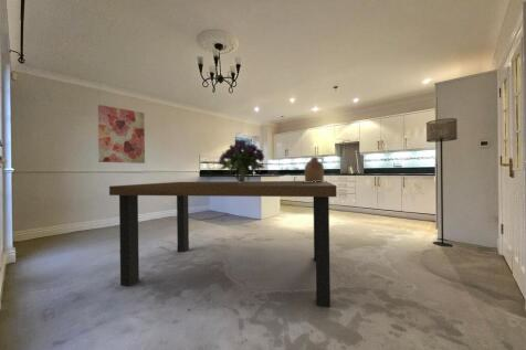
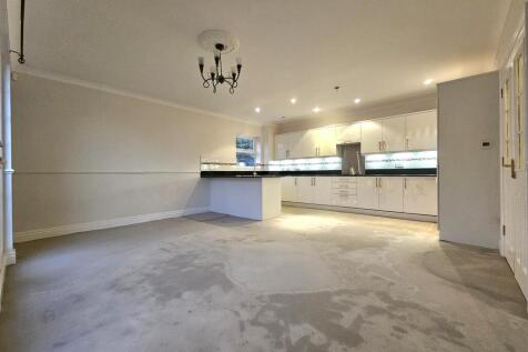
- dining table (233, 195)
- floor lamp (441, 182)
- bouquet (241, 161)
- ceramic jug (313, 169)
- wall art (123, 136)
